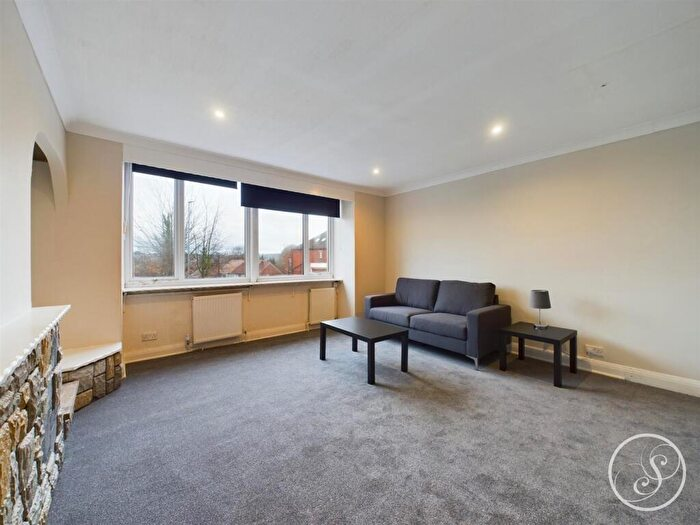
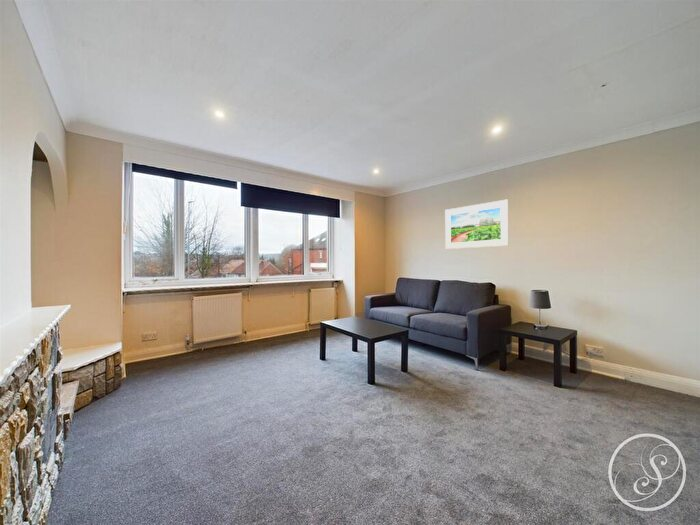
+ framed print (474, 226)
